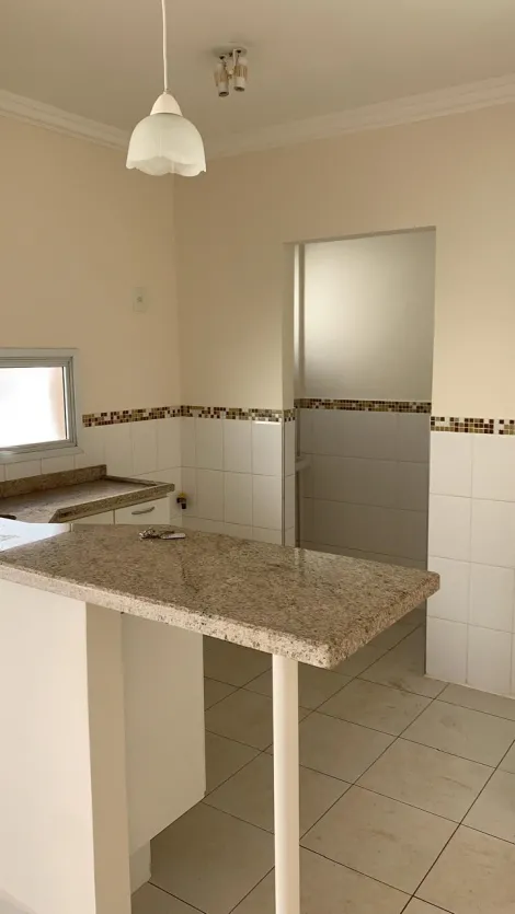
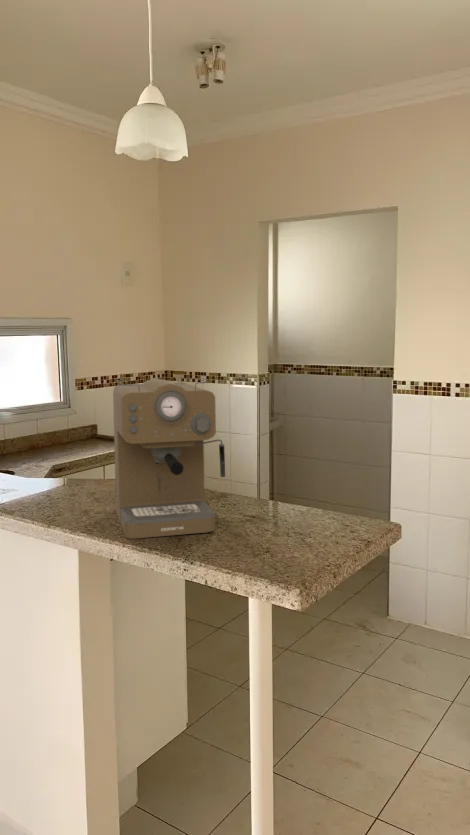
+ coffee maker (170, 451)
